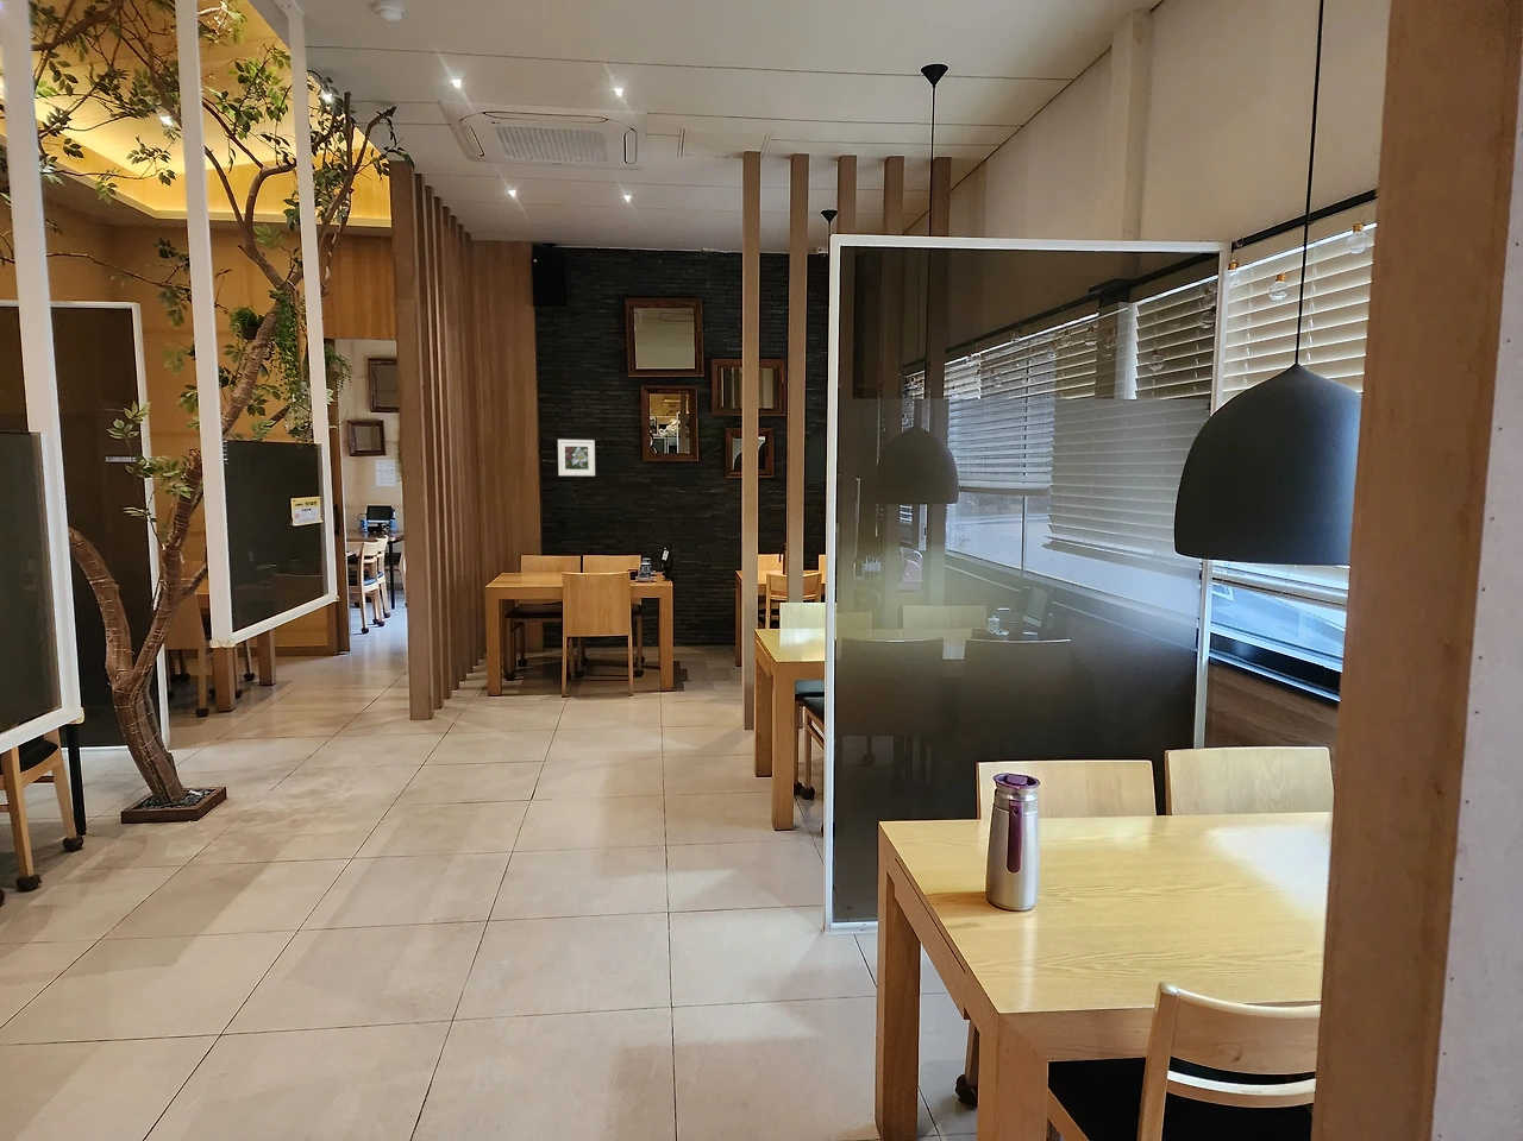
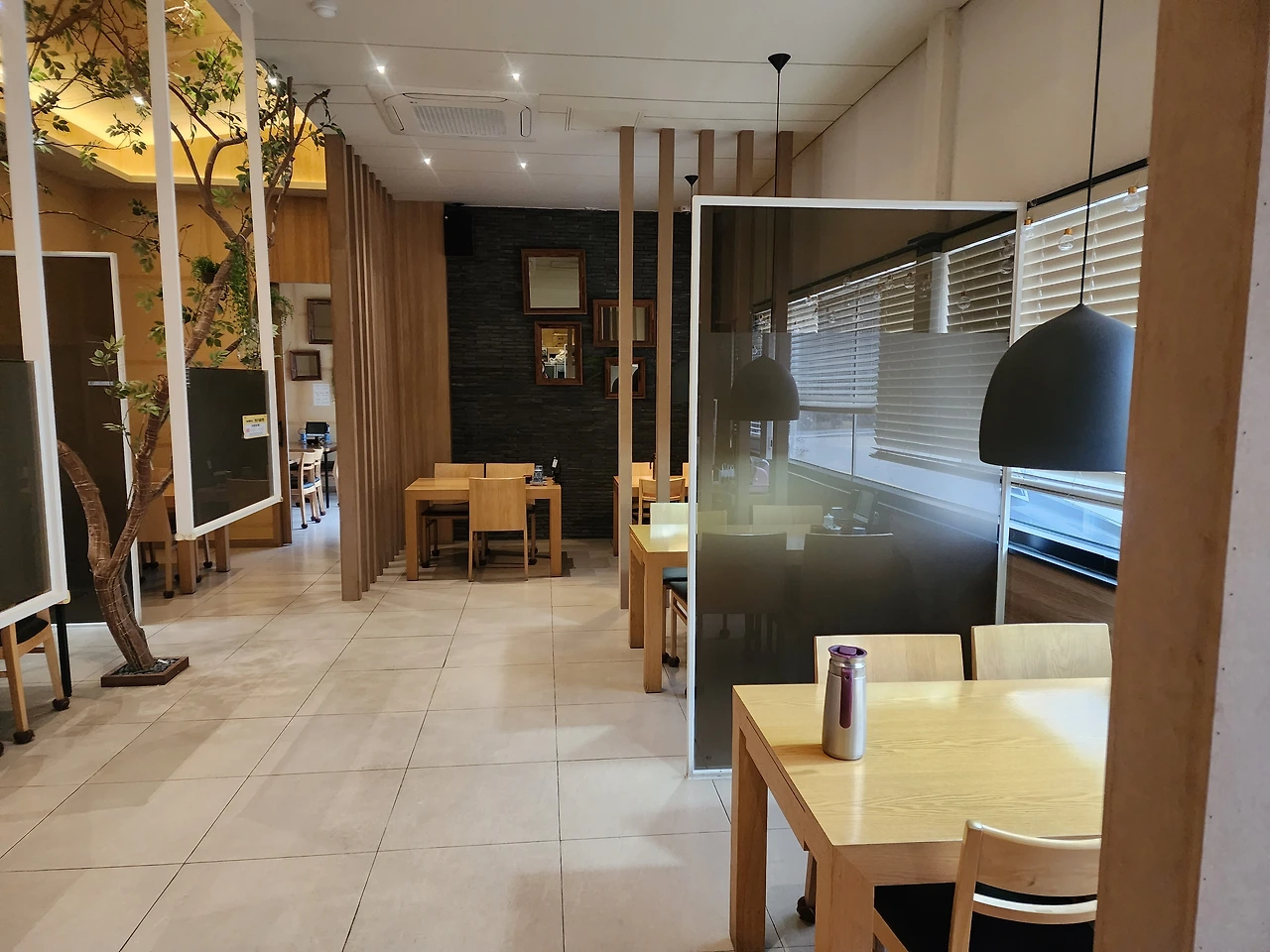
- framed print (576, 458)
